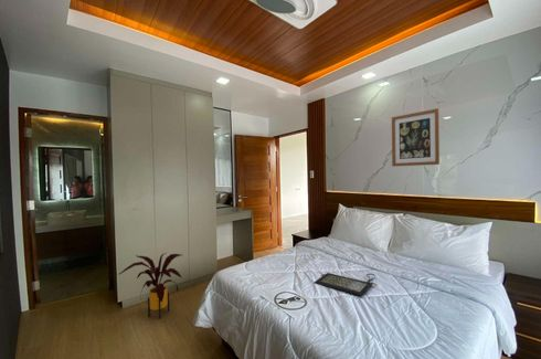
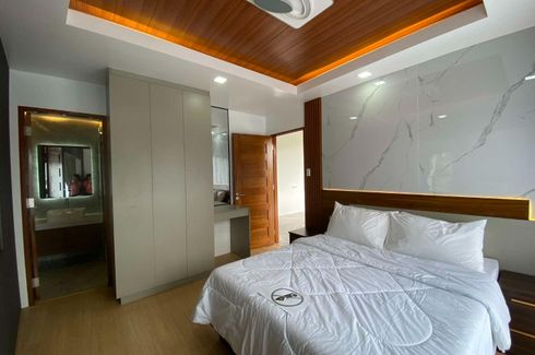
- clutch bag (346, 283)
- house plant (155, 285)
- wall art (413, 139)
